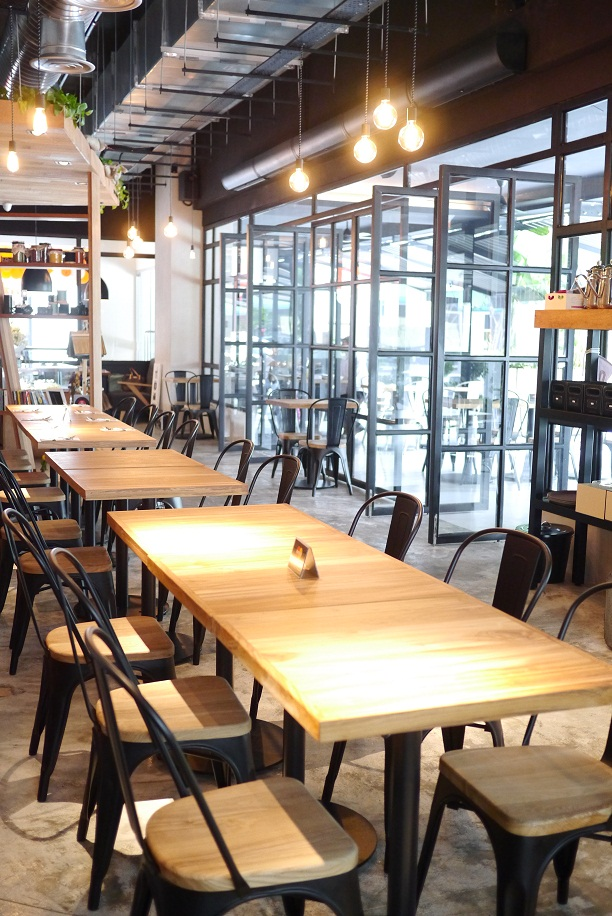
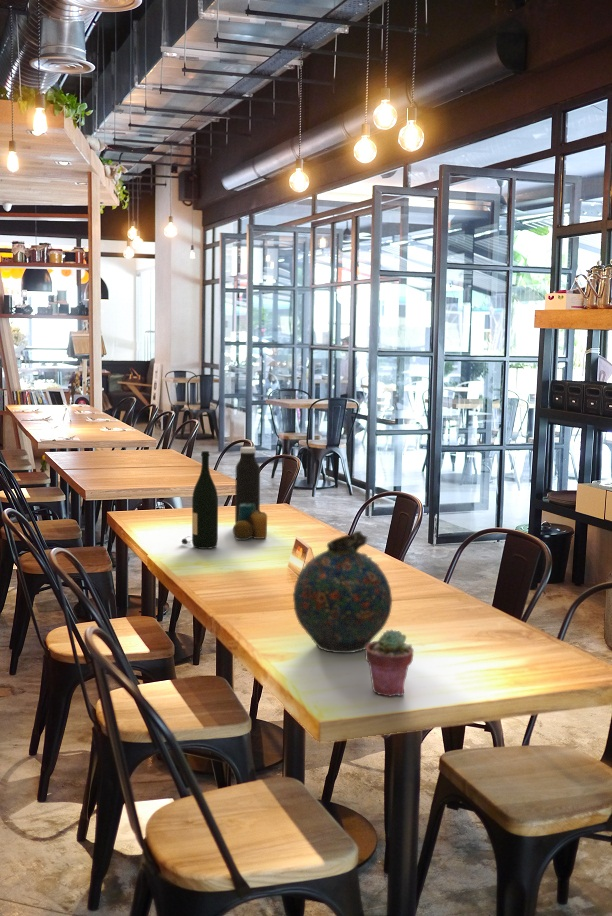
+ water bottle (247, 487)
+ snuff bottle (342, 589)
+ potted succulent (389, 660)
+ candle (250, 521)
+ wine bottle (201, 498)
